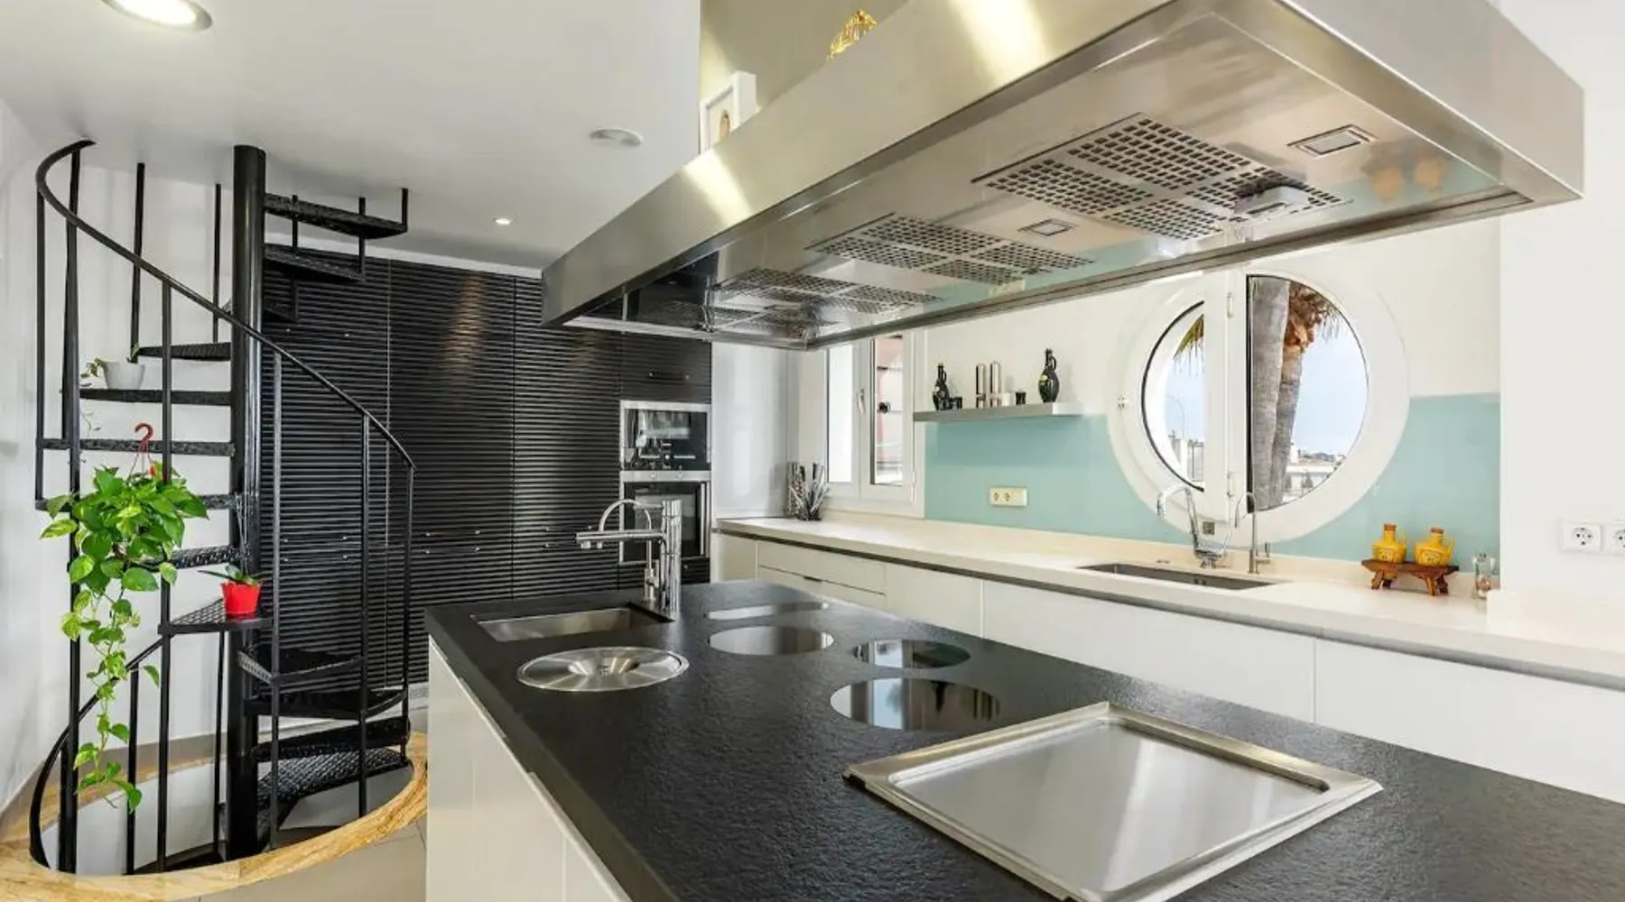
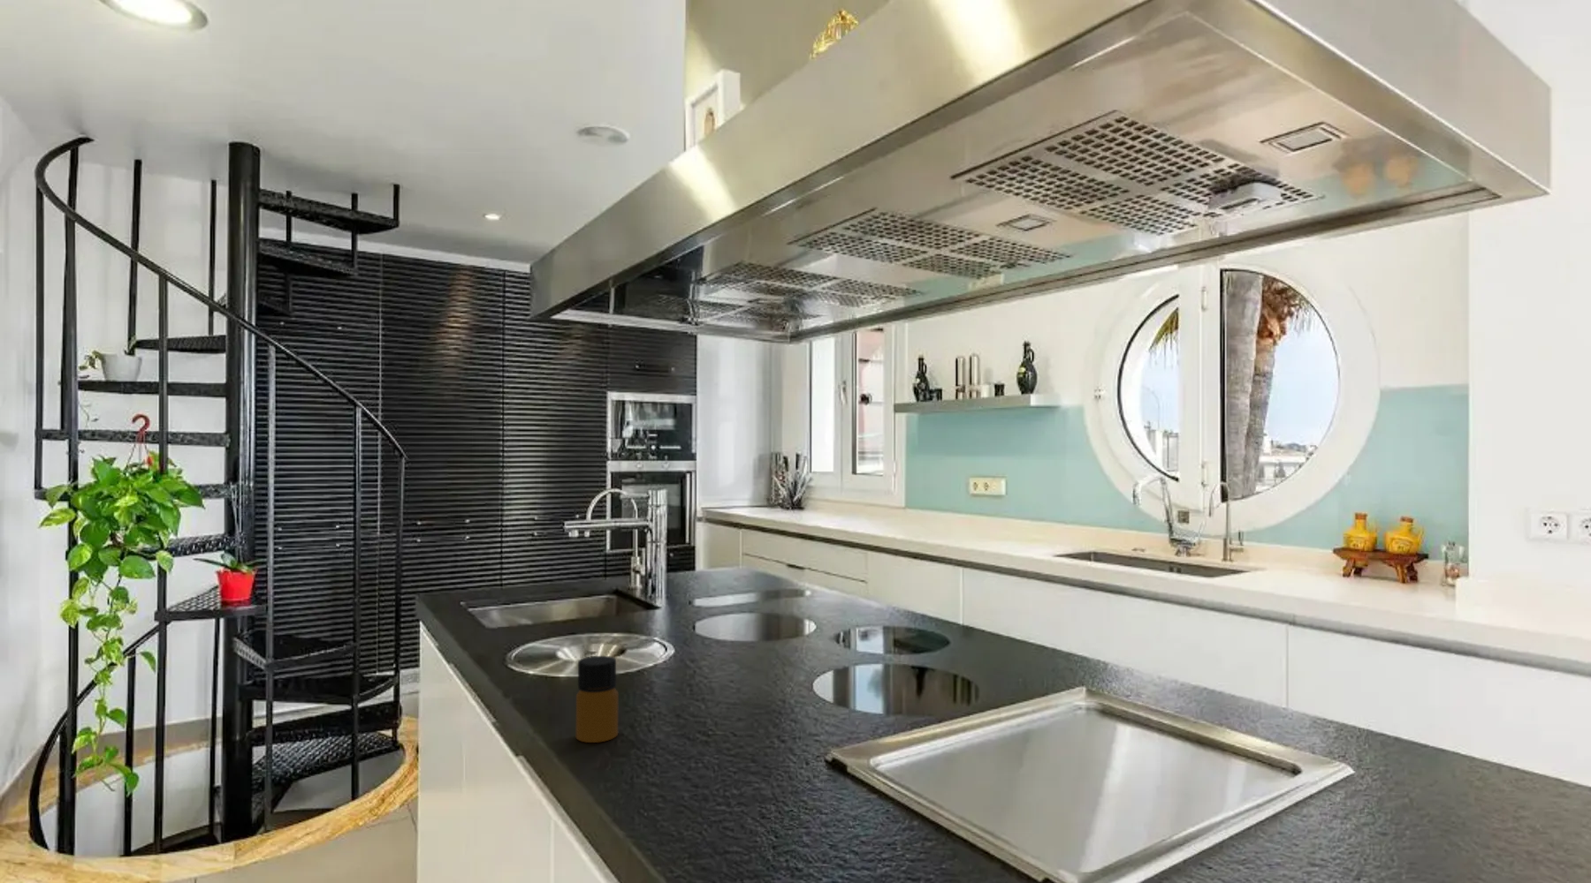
+ bottle (596, 697)
